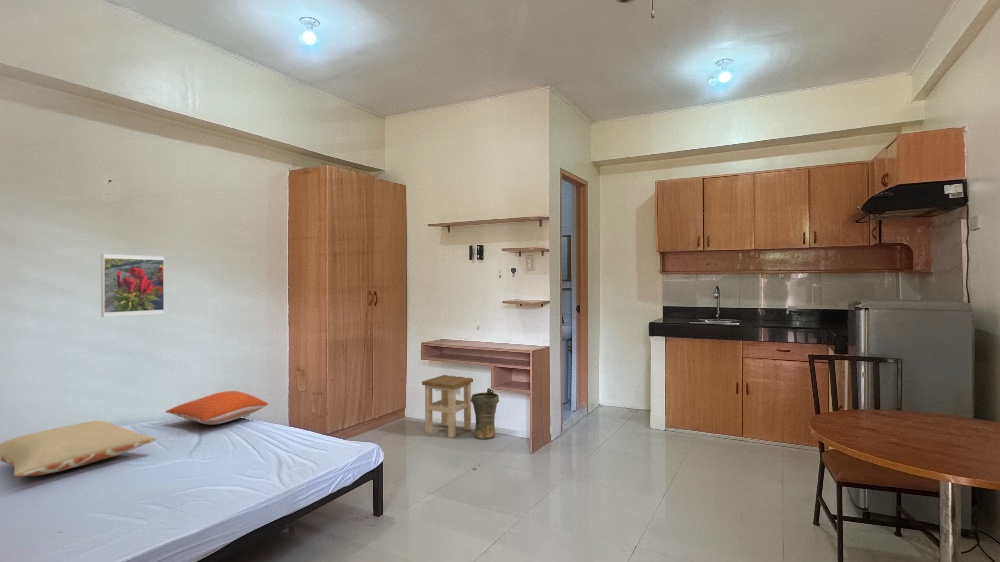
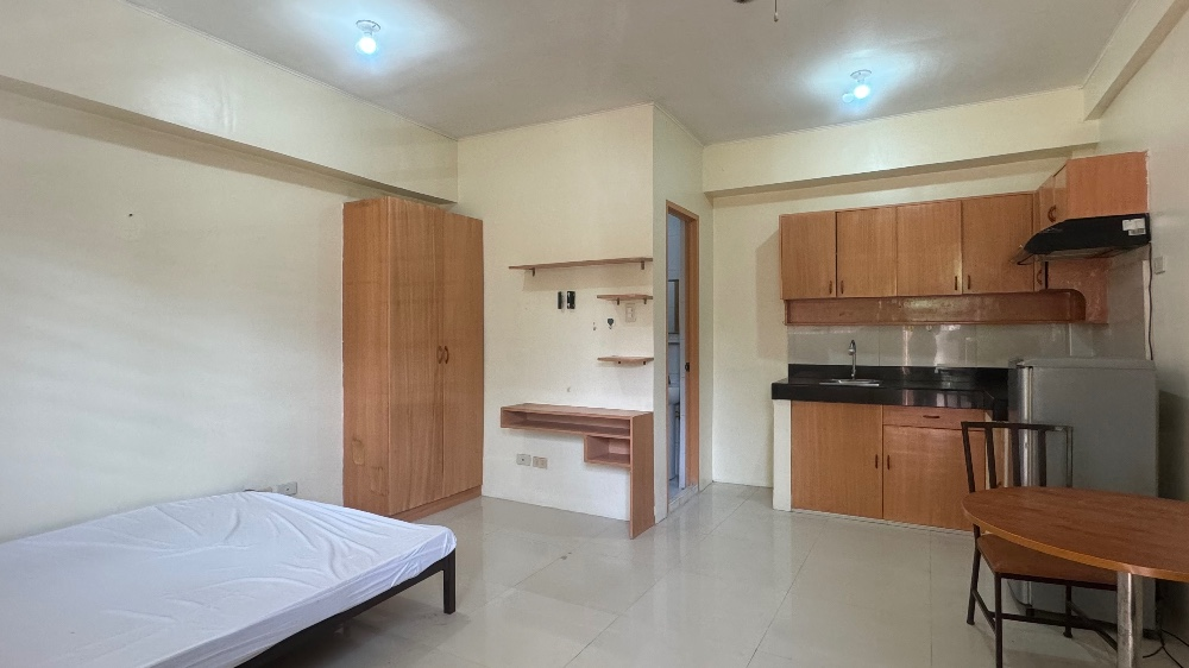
- pillow (70, 445)
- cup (485, 413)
- pillow (218, 408)
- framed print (134, 285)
- stool (448, 405)
